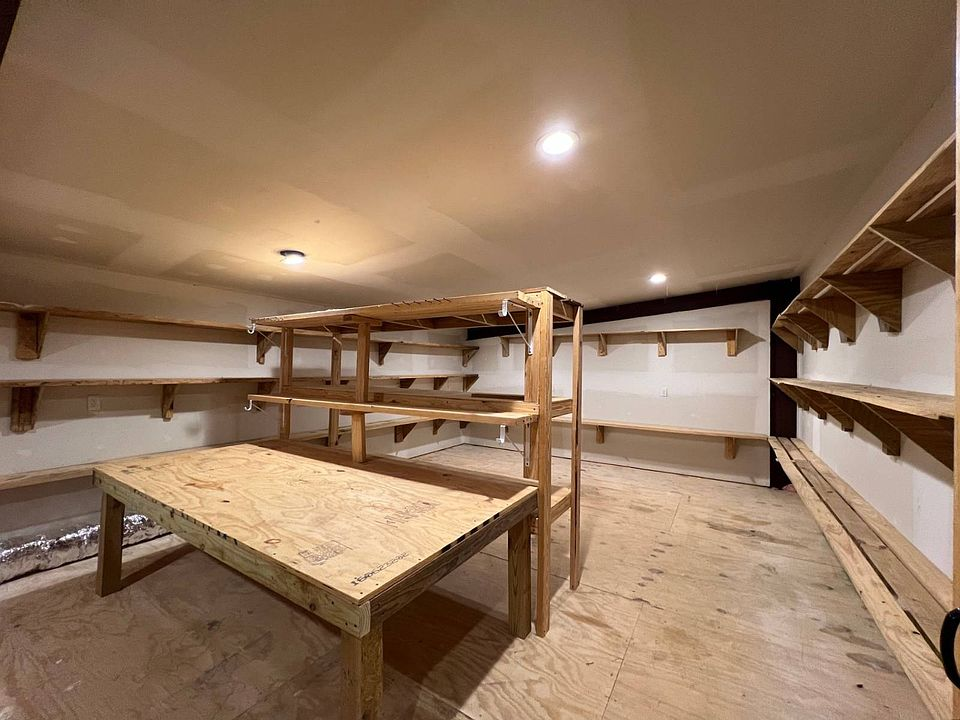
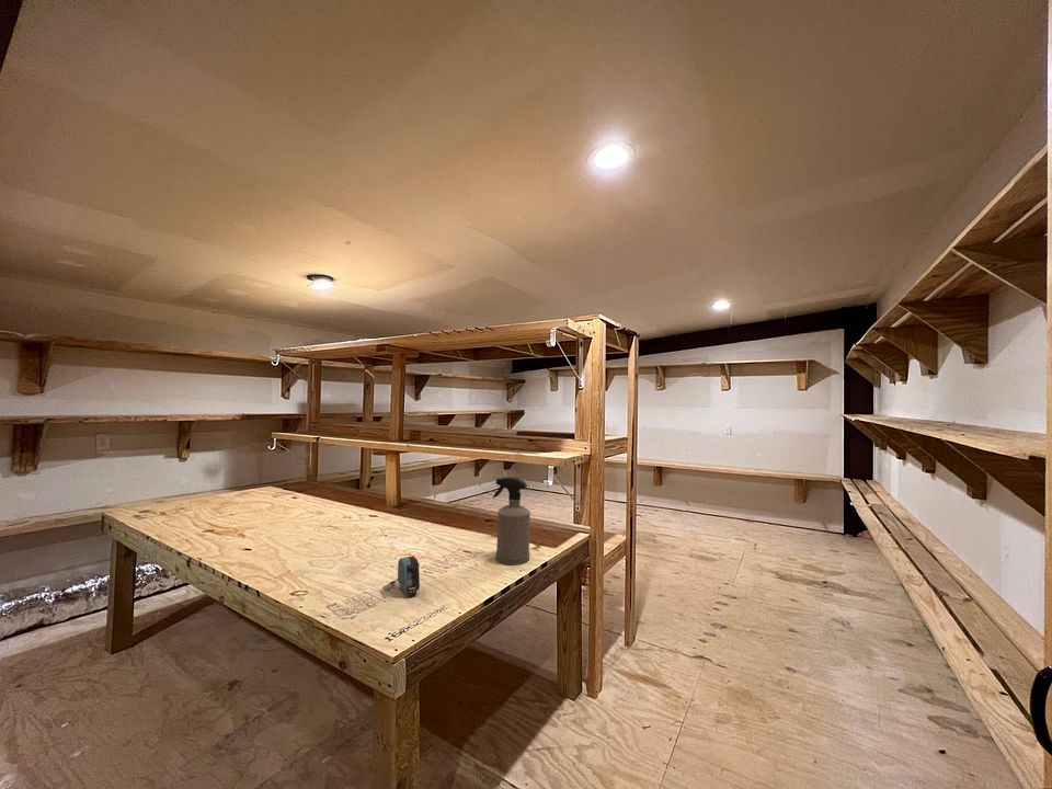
+ tape measure (401, 573)
+ spray bottle (511, 517)
